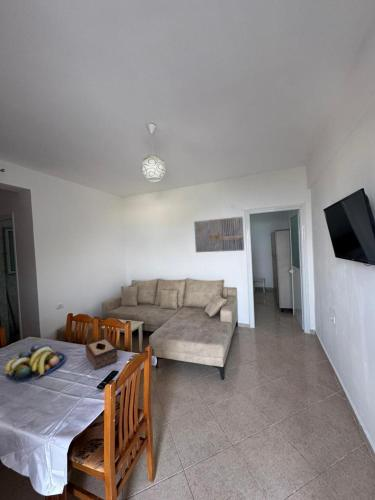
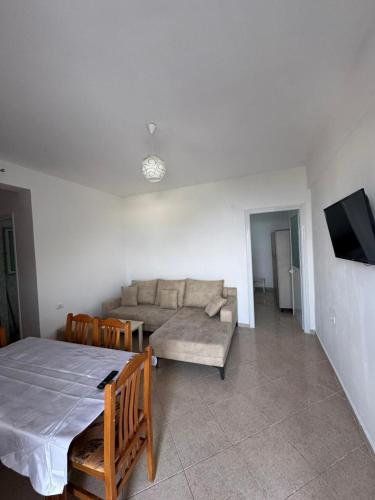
- tissue box (101, 352)
- fruit bowl (37, 357)
- wall art (218, 235)
